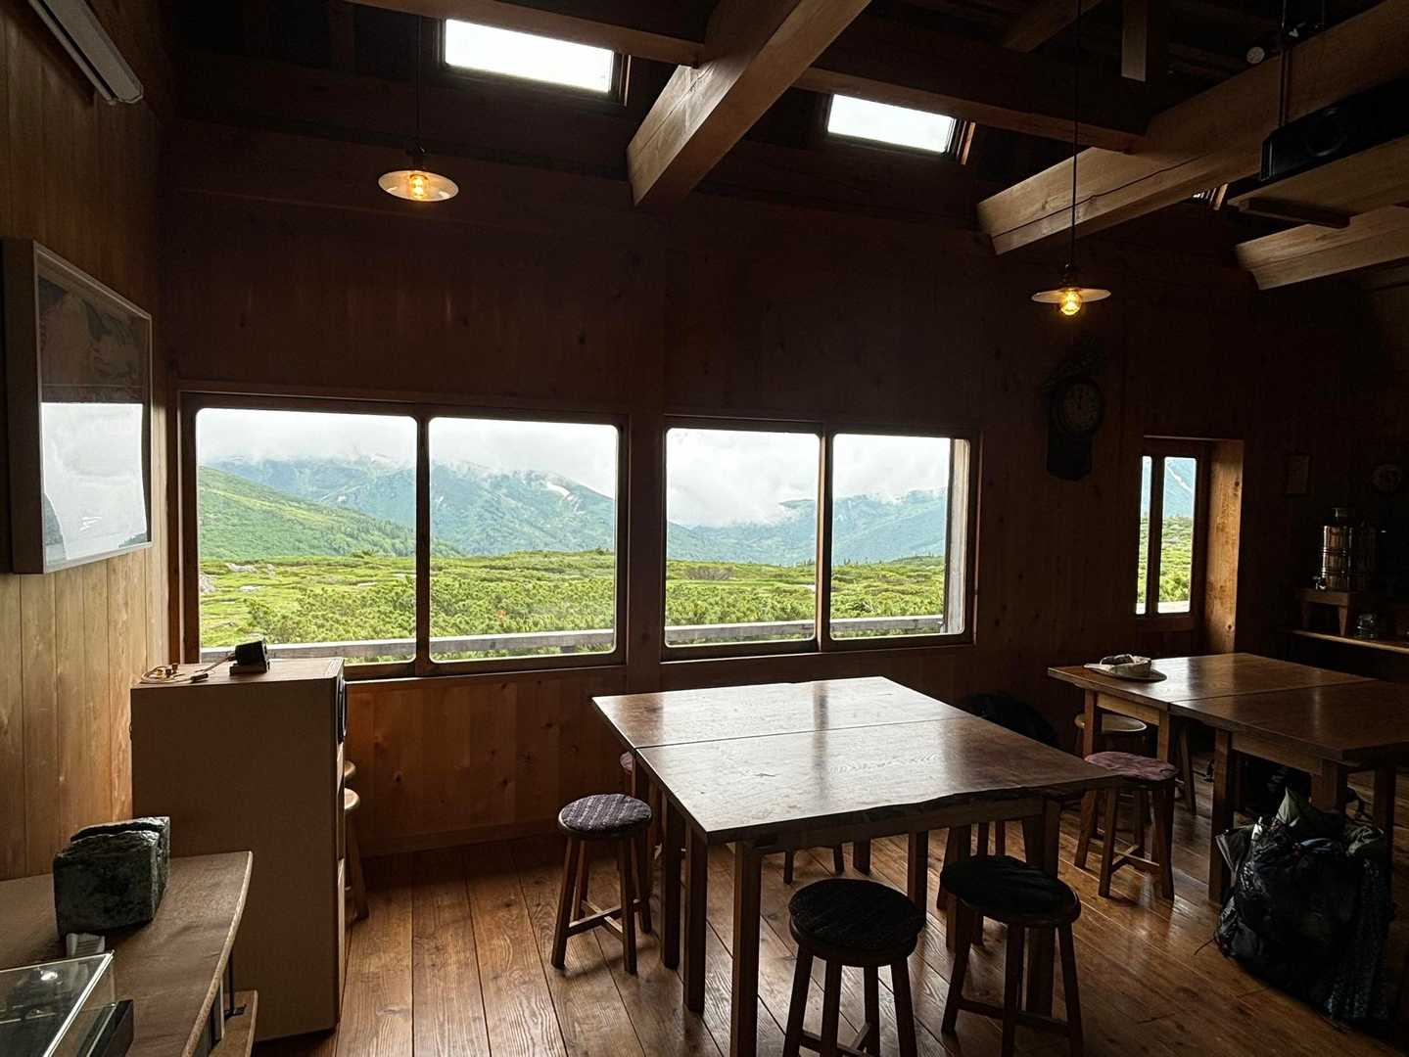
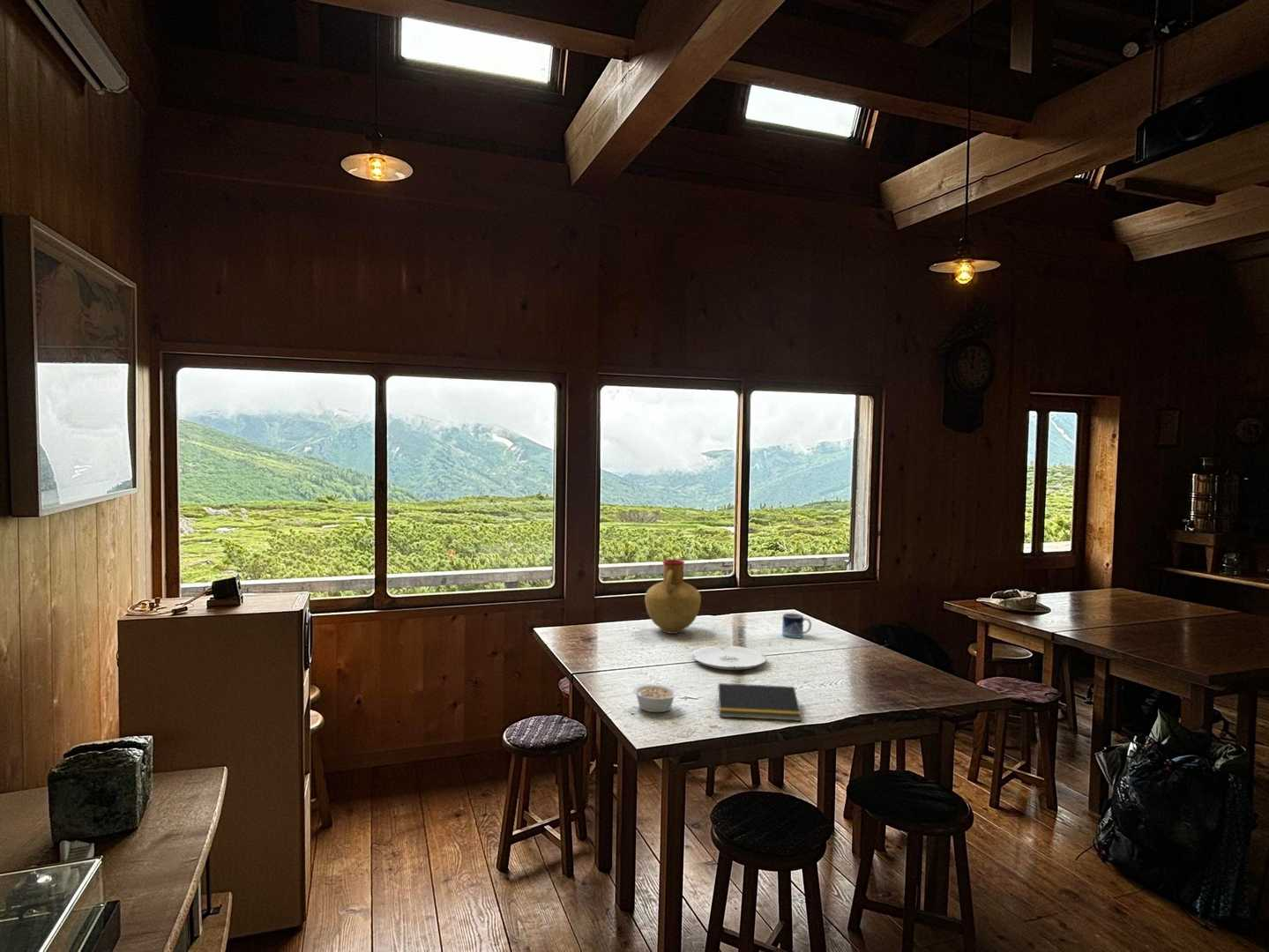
+ mug (796, 626)
+ vase (673, 596)
+ plate (728, 658)
+ legume (656, 697)
+ notepad (758, 701)
